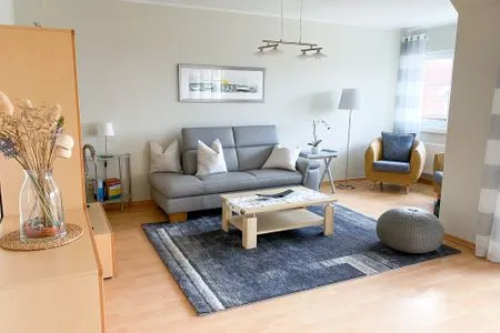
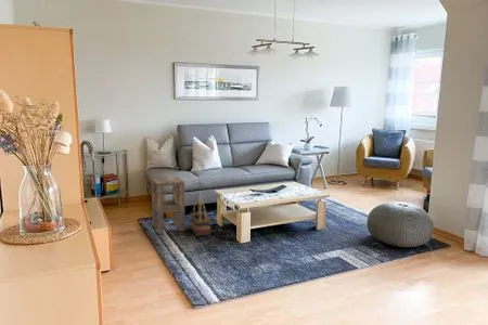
+ basket (200, 213)
+ side table (168, 204)
